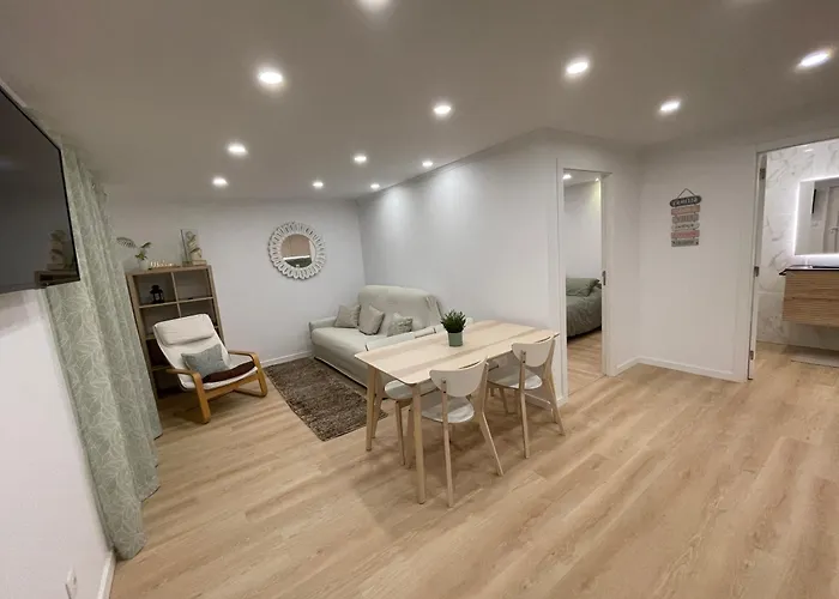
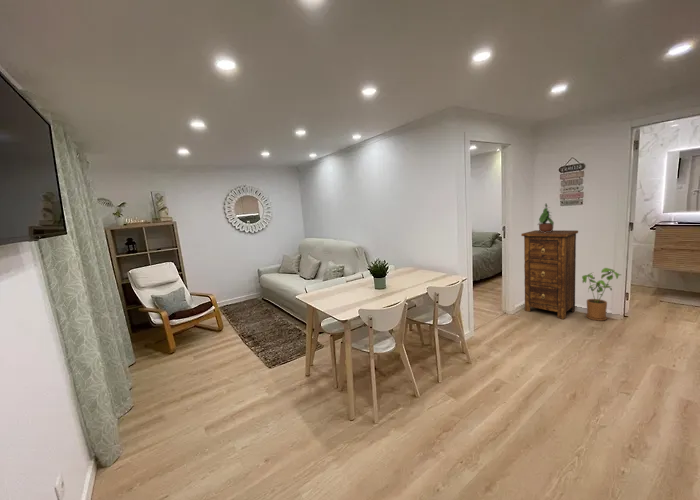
+ potted plant (545, 217)
+ cabinet (549, 272)
+ house plant (598, 294)
